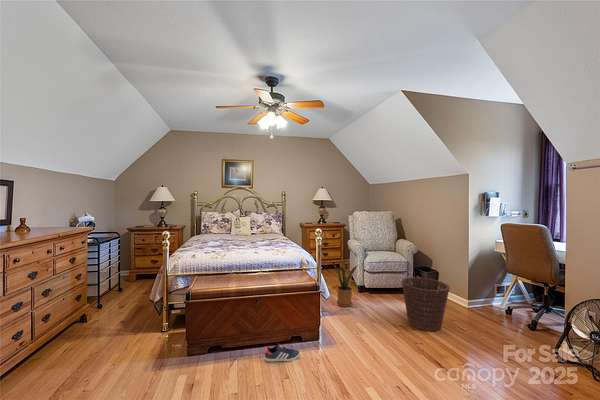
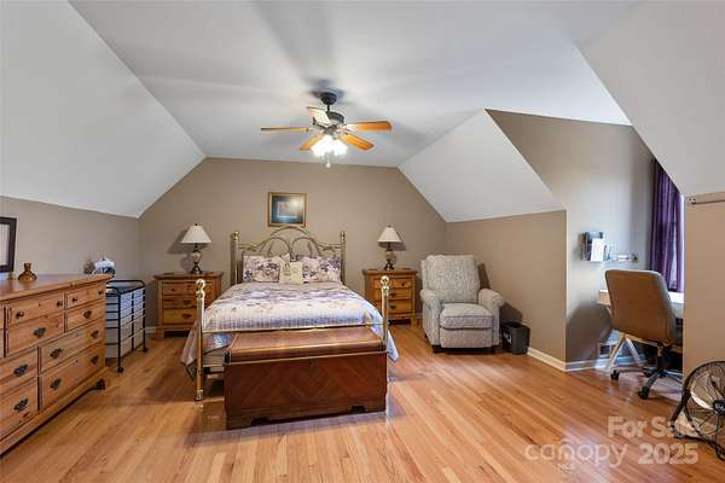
- house plant (346, 284)
- sneaker (282, 351)
- basket (424, 304)
